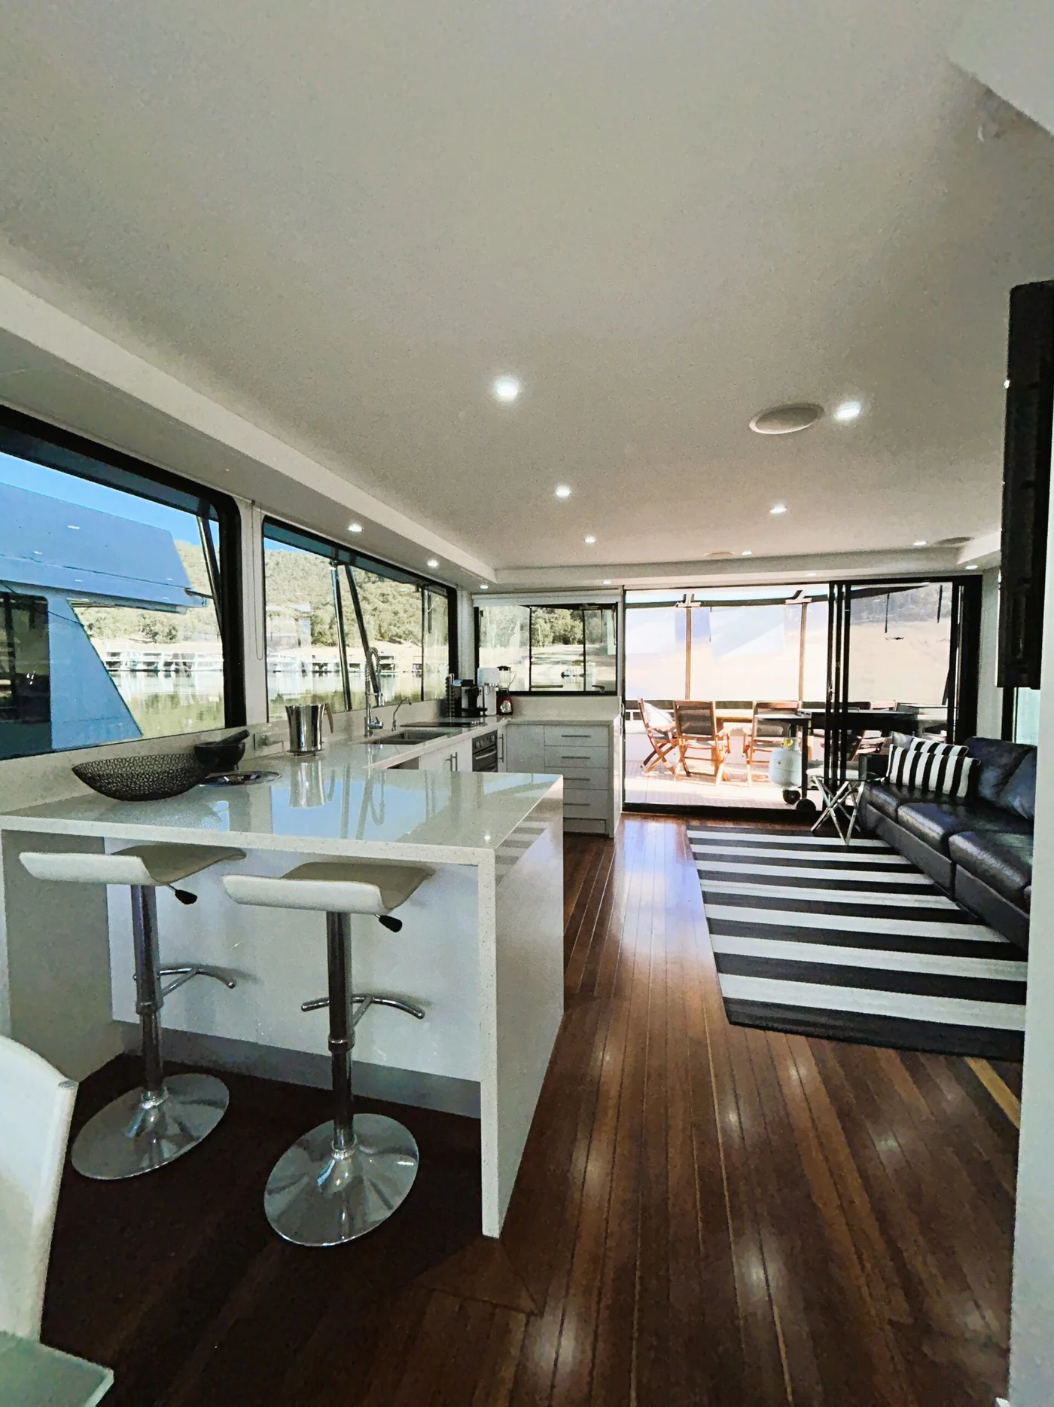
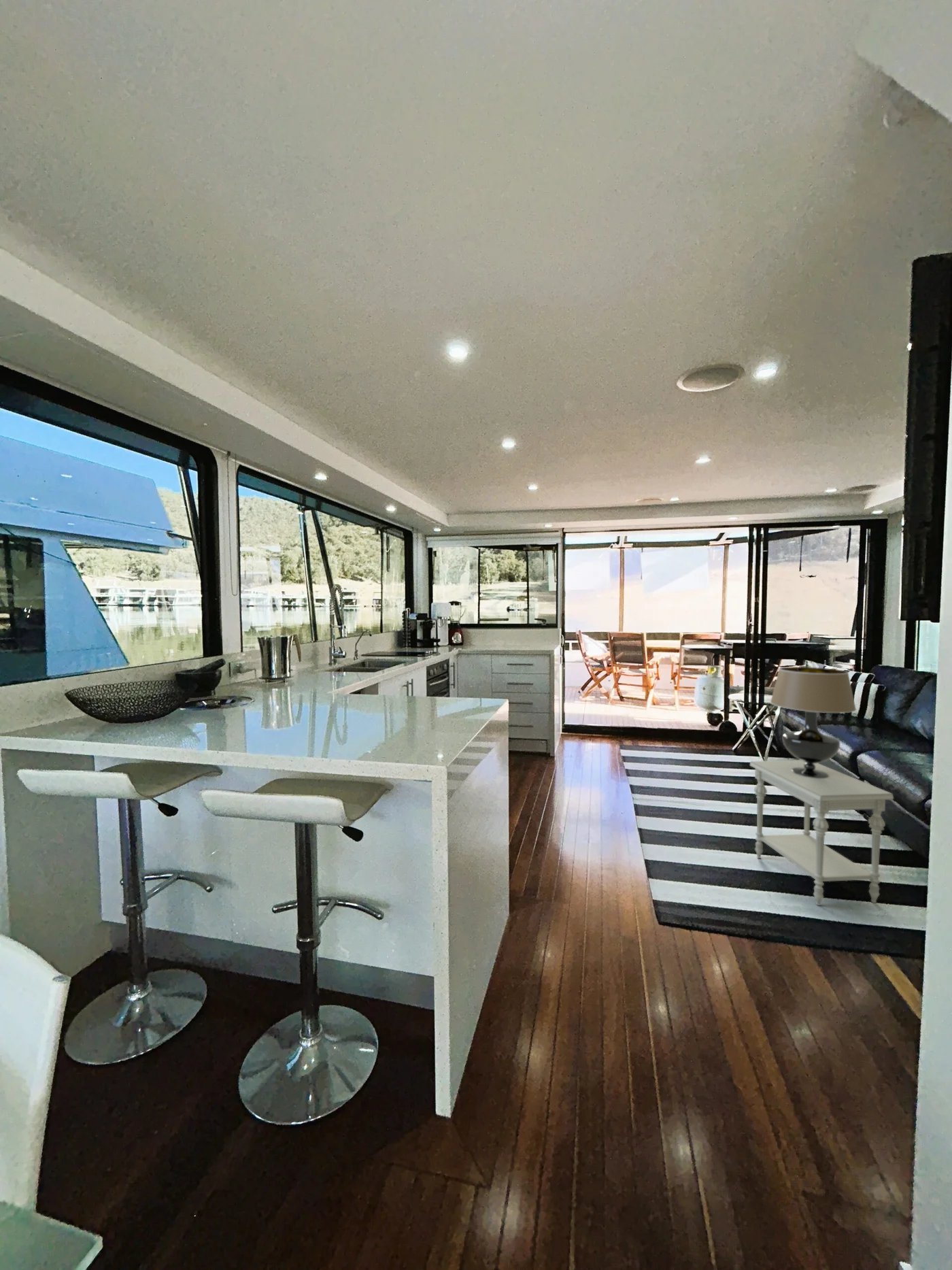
+ table lamp (811, 721)
+ side table (813, 827)
